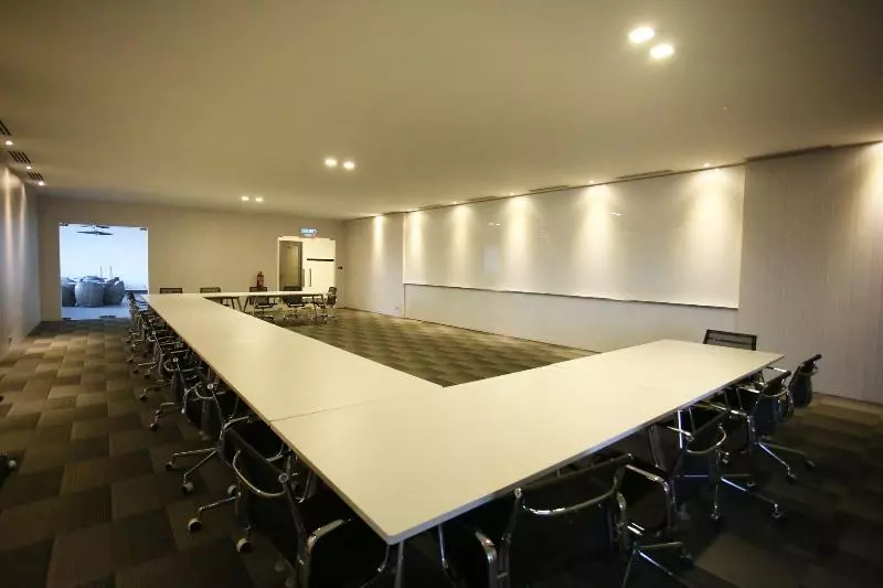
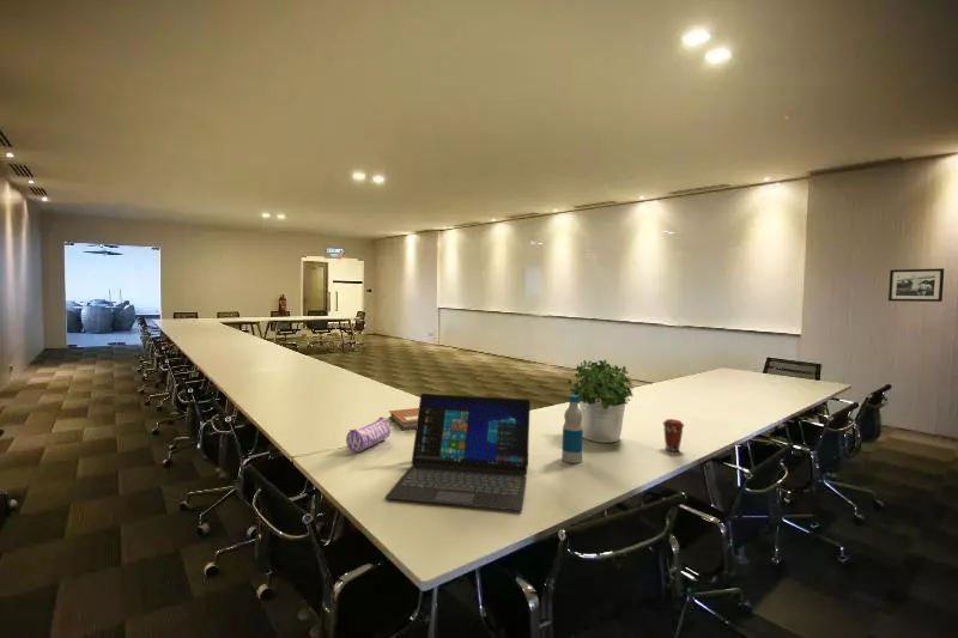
+ picture frame (915, 285)
+ laptop (465, 443)
+ notebook (416, 418)
+ bottle (572, 427)
+ potted plant (598, 399)
+ pencil case (369, 433)
+ coffee cup (672, 435)
